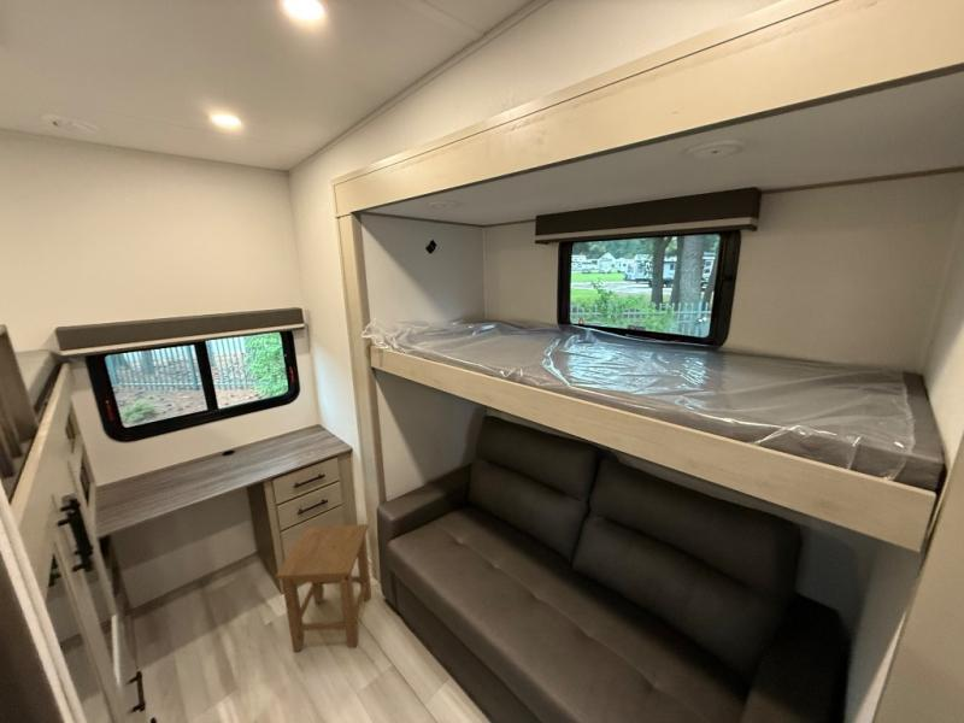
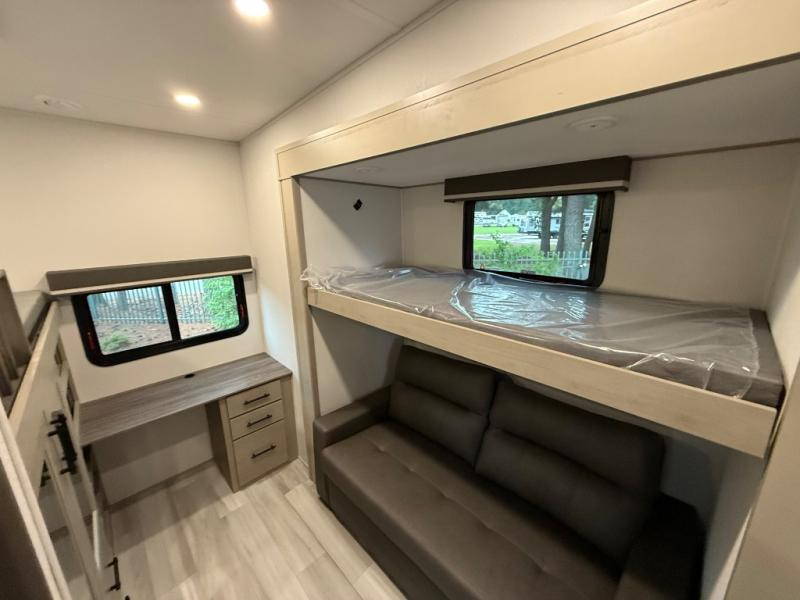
- stool (330, 583)
